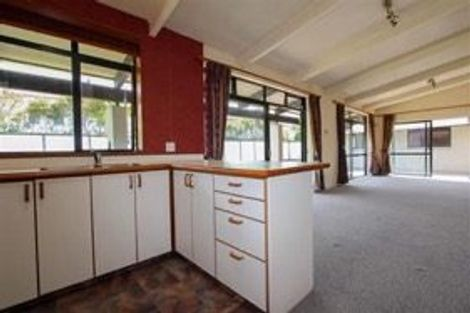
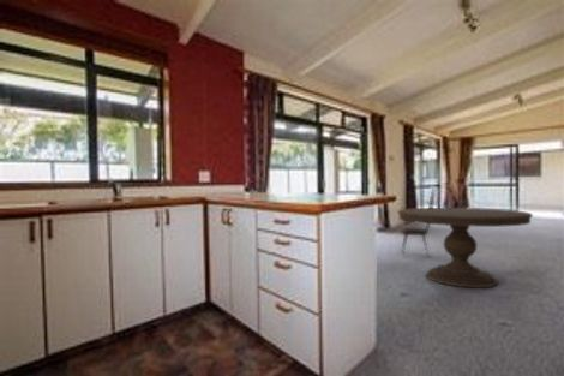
+ dining chair (418, 227)
+ dining table (460, 244)
